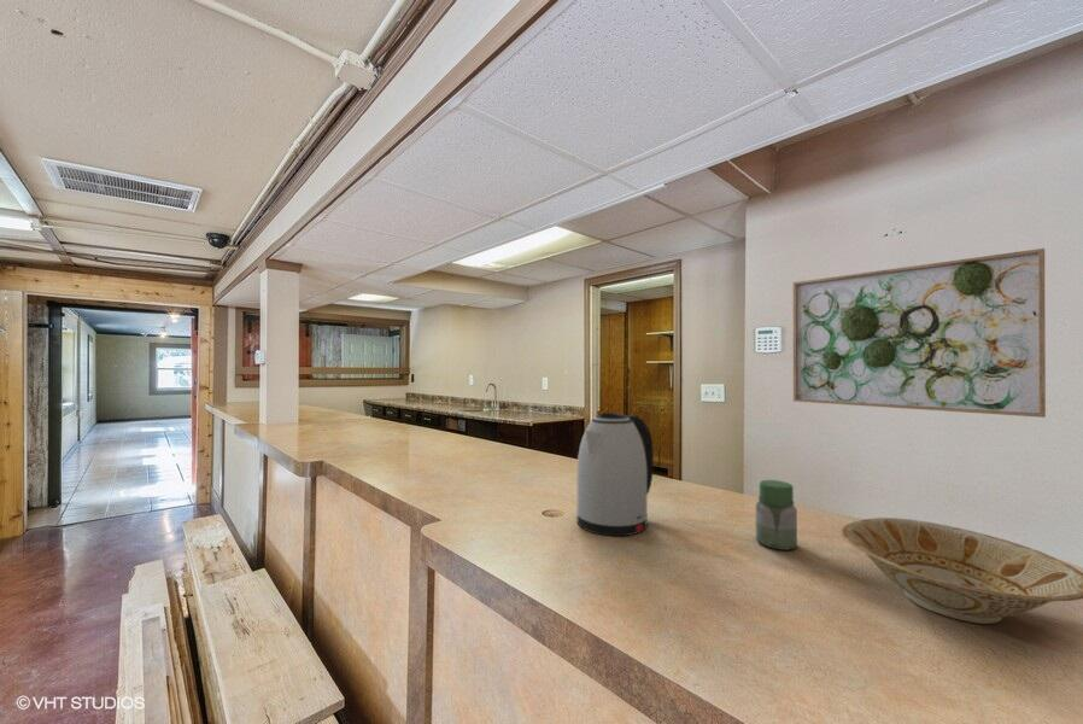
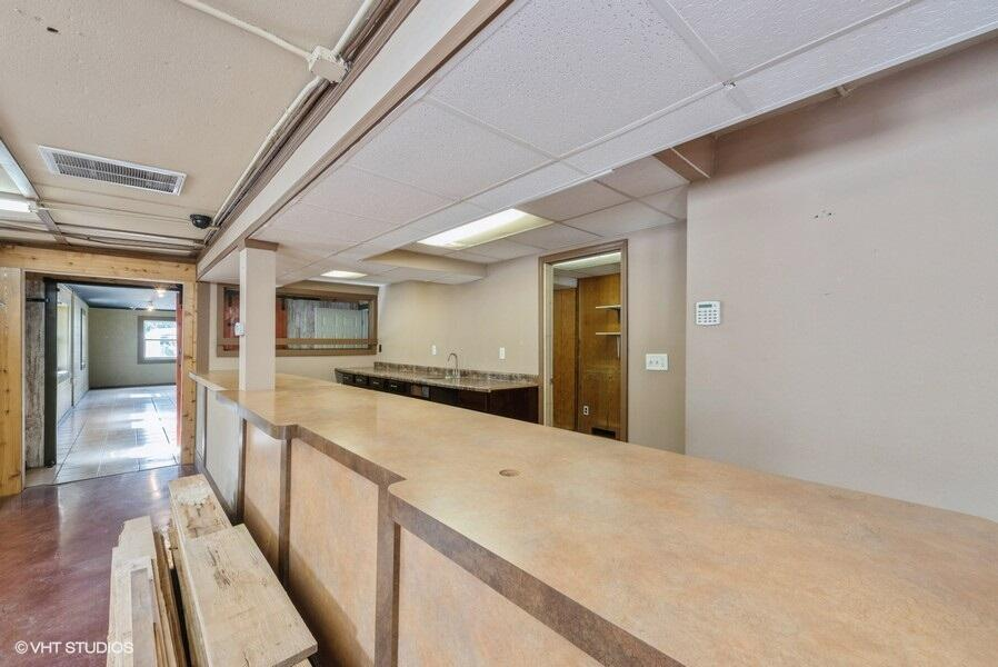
- kettle (620, 466)
- jar (775, 513)
- wall art (897, 338)
- bowl (949, 576)
